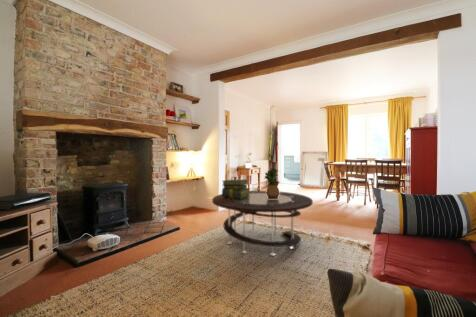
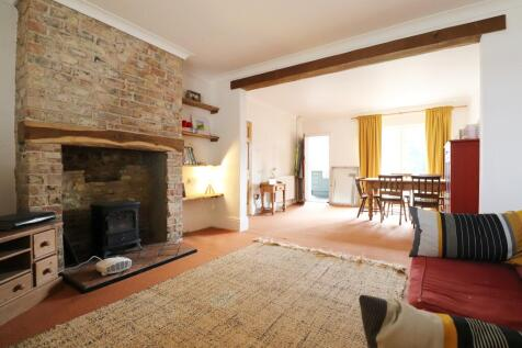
- coffee table (261, 215)
- potted plant (271, 182)
- stack of books (235, 188)
